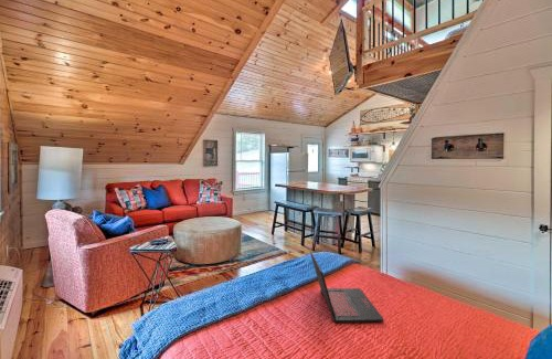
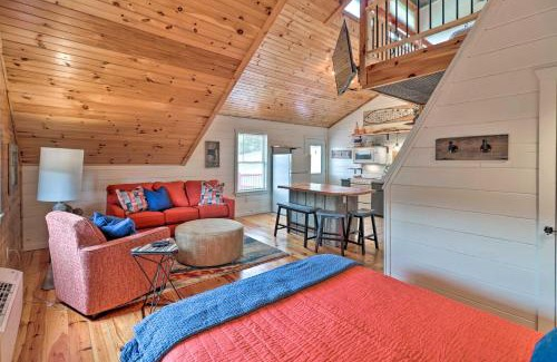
- laptop (342, 288)
